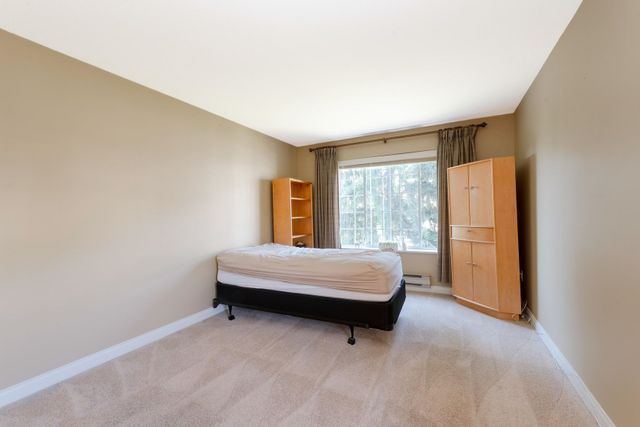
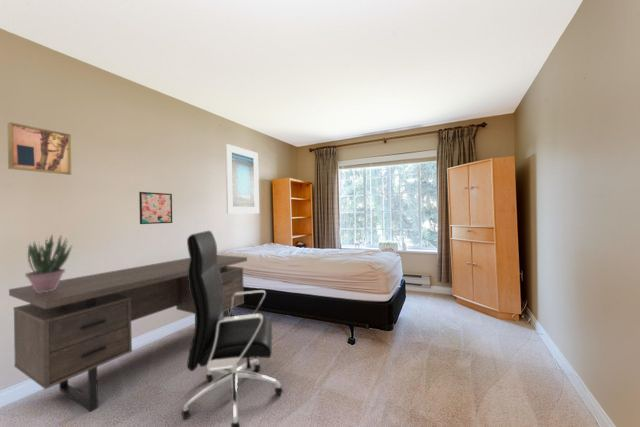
+ wall art (41, 150)
+ potted plant (50, 261)
+ office chair (234, 316)
+ desk (156, 312)
+ wall art (156, 208)
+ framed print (243, 181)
